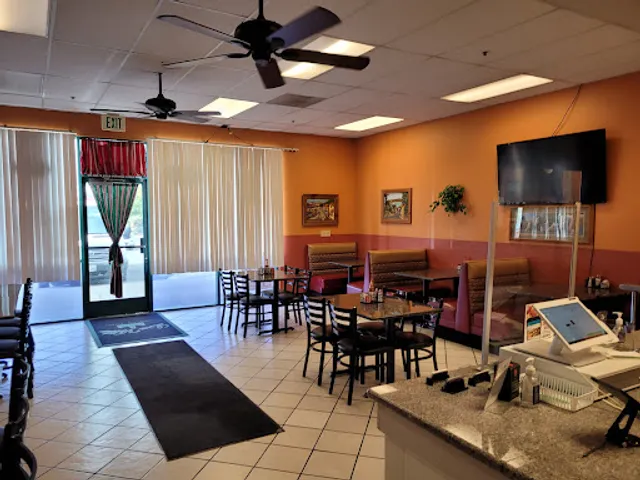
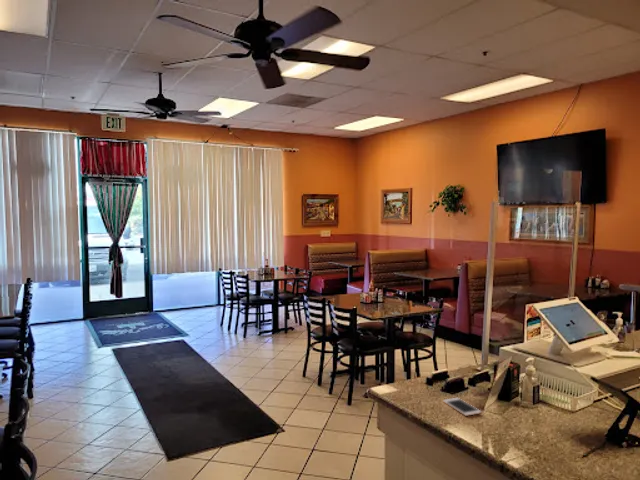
+ cell phone (461, 406)
